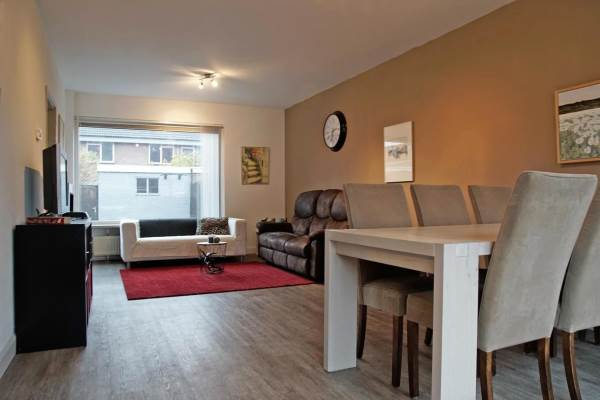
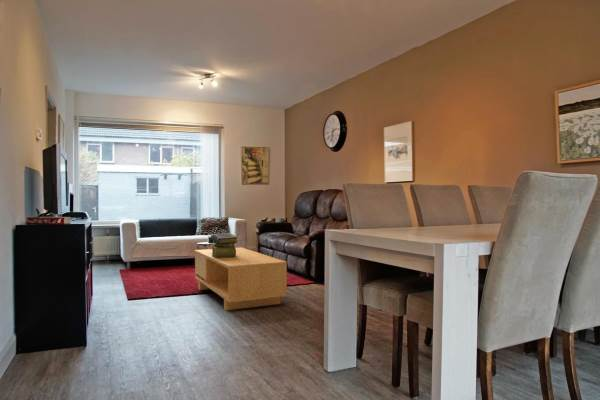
+ coffee table (236, 275)
+ stack of books (224, 244)
